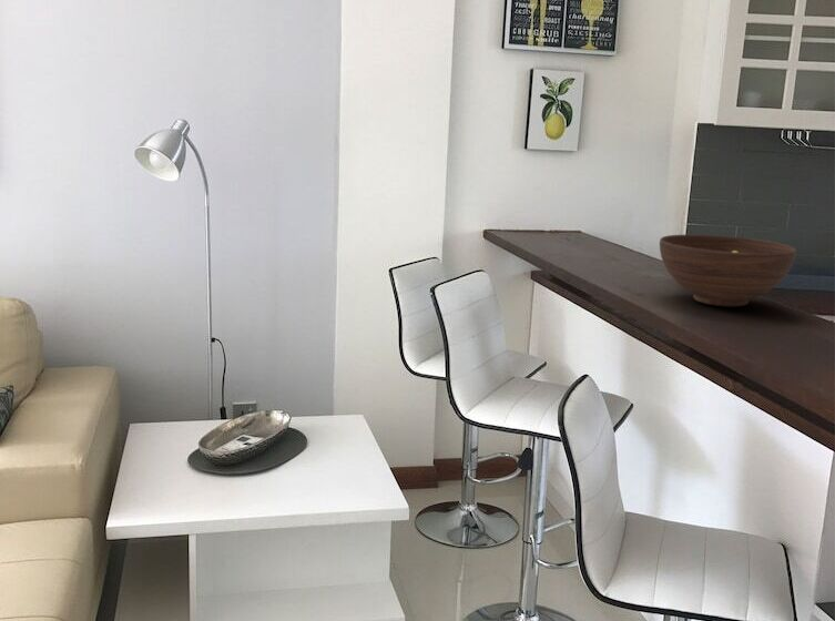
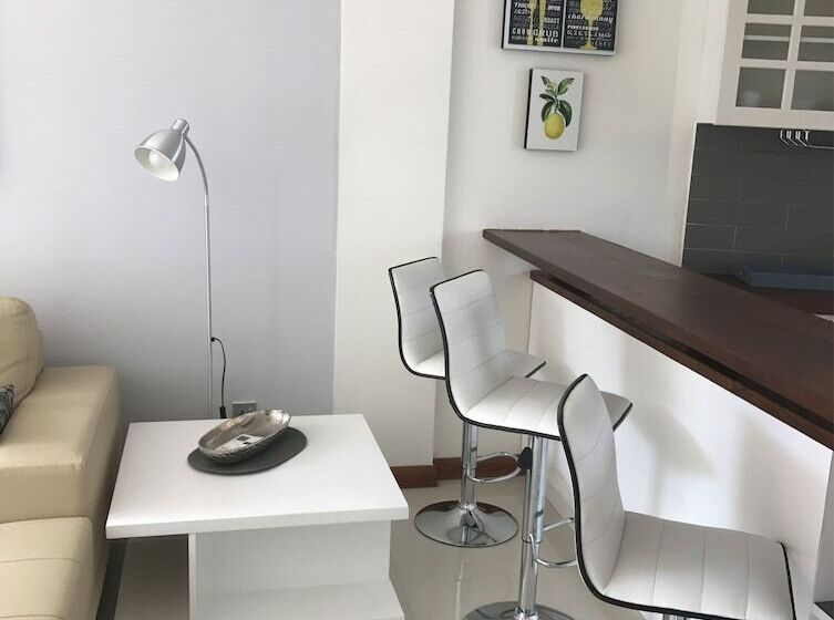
- fruit bowl (723, 273)
